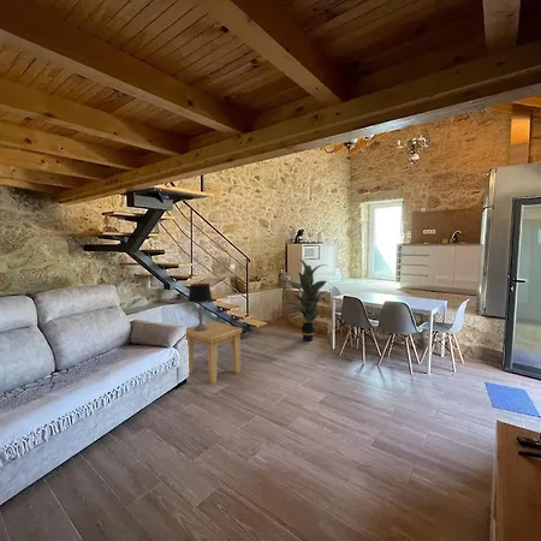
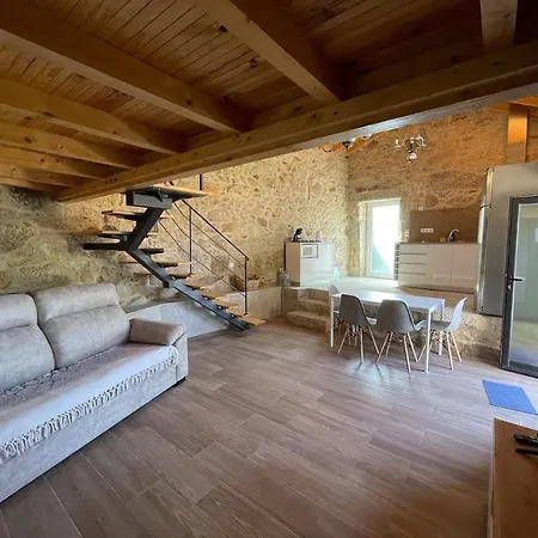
- side table (213, 350)
- table lamp (200, 307)
- indoor plant (307, 299)
